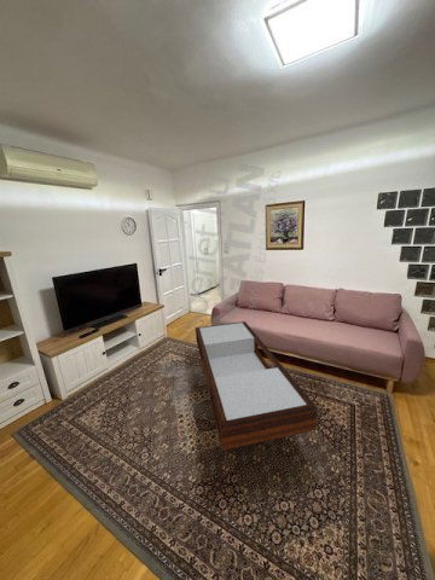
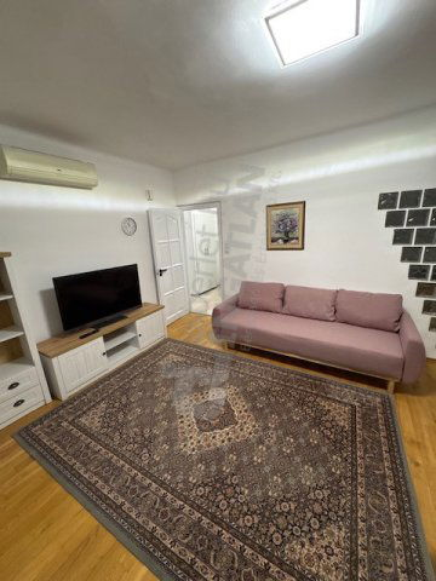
- coffee table (237, 377)
